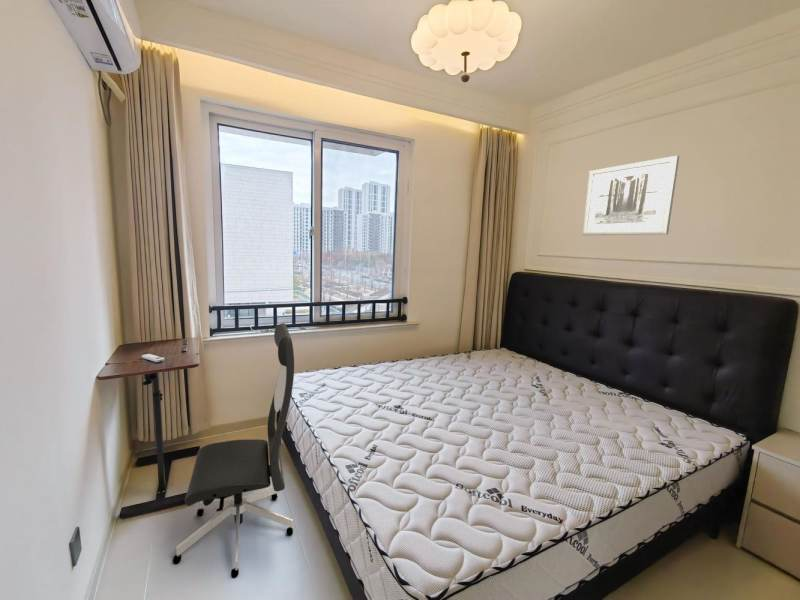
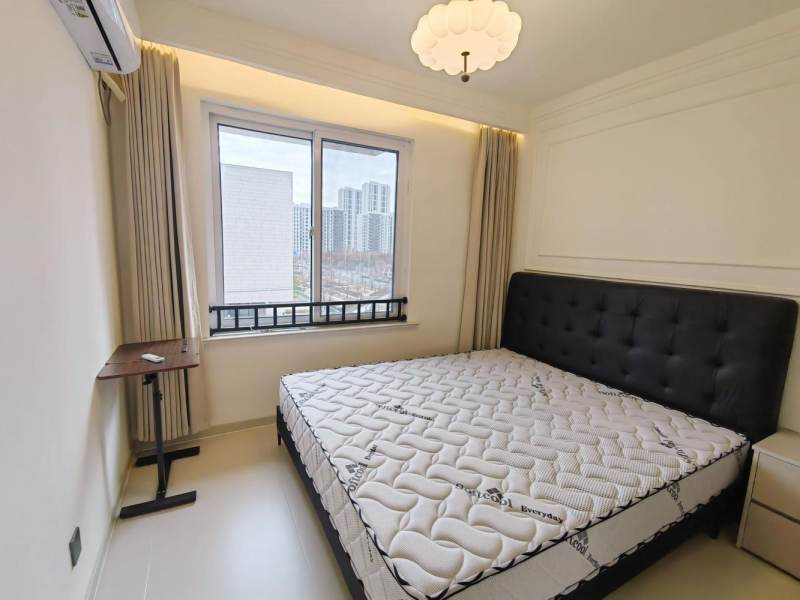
- wall art (625, 199)
- office chair (234, 440)
